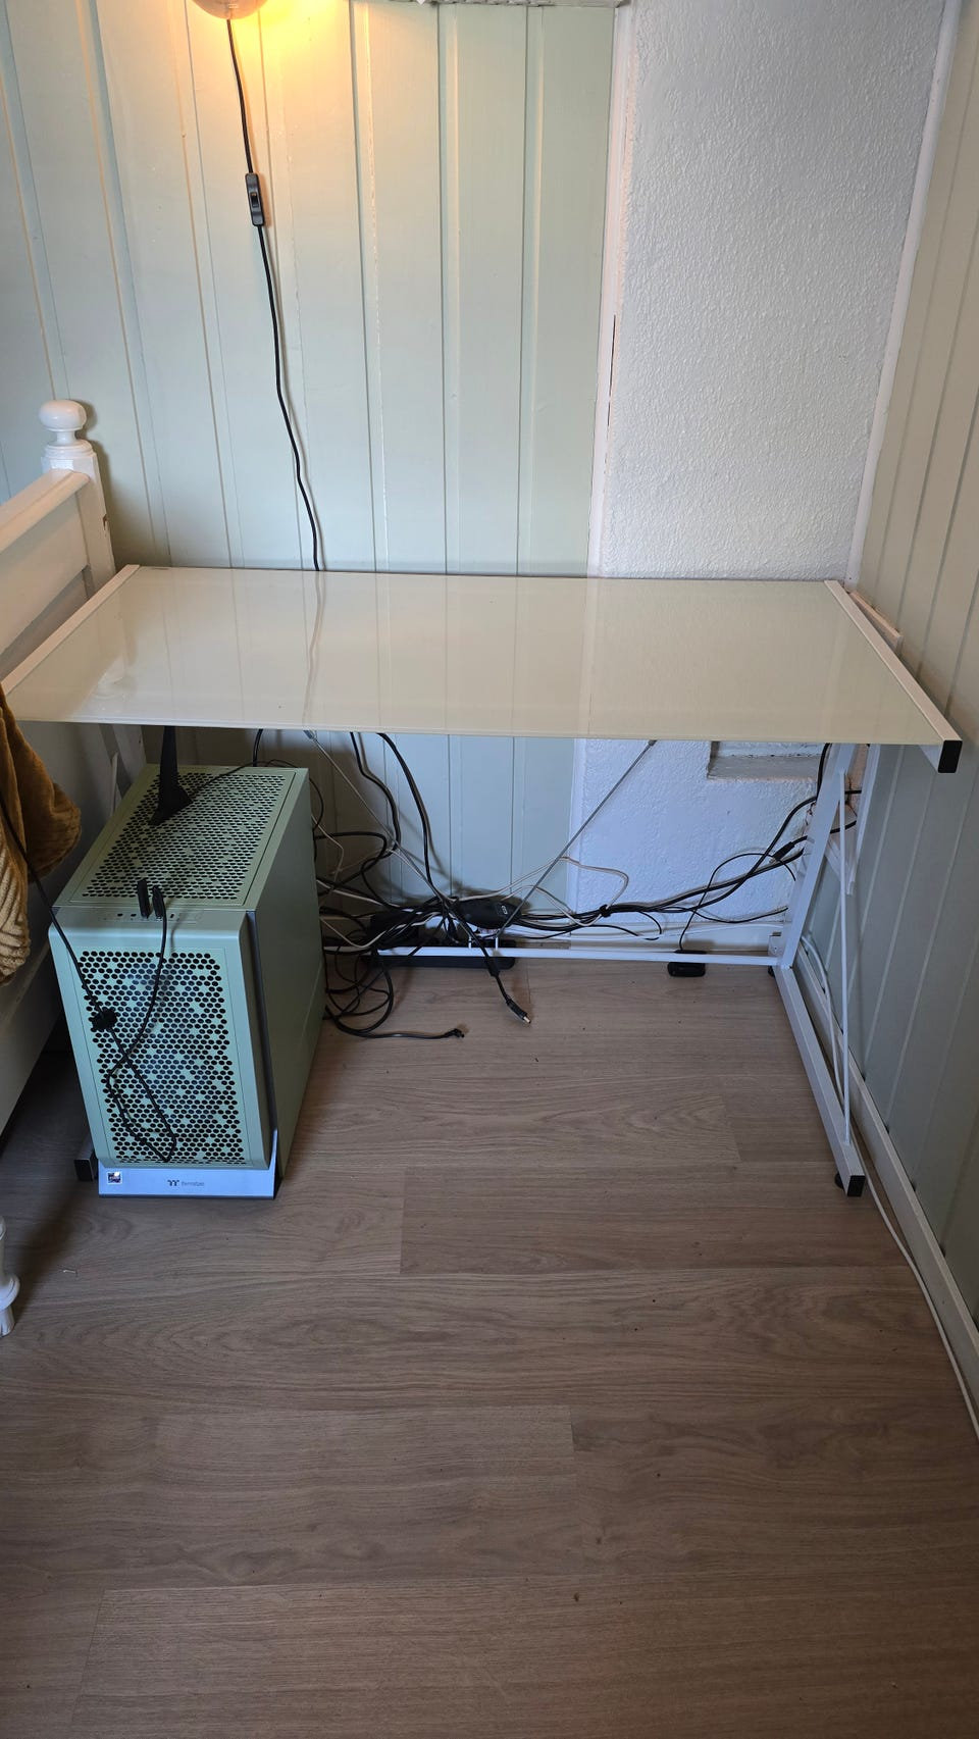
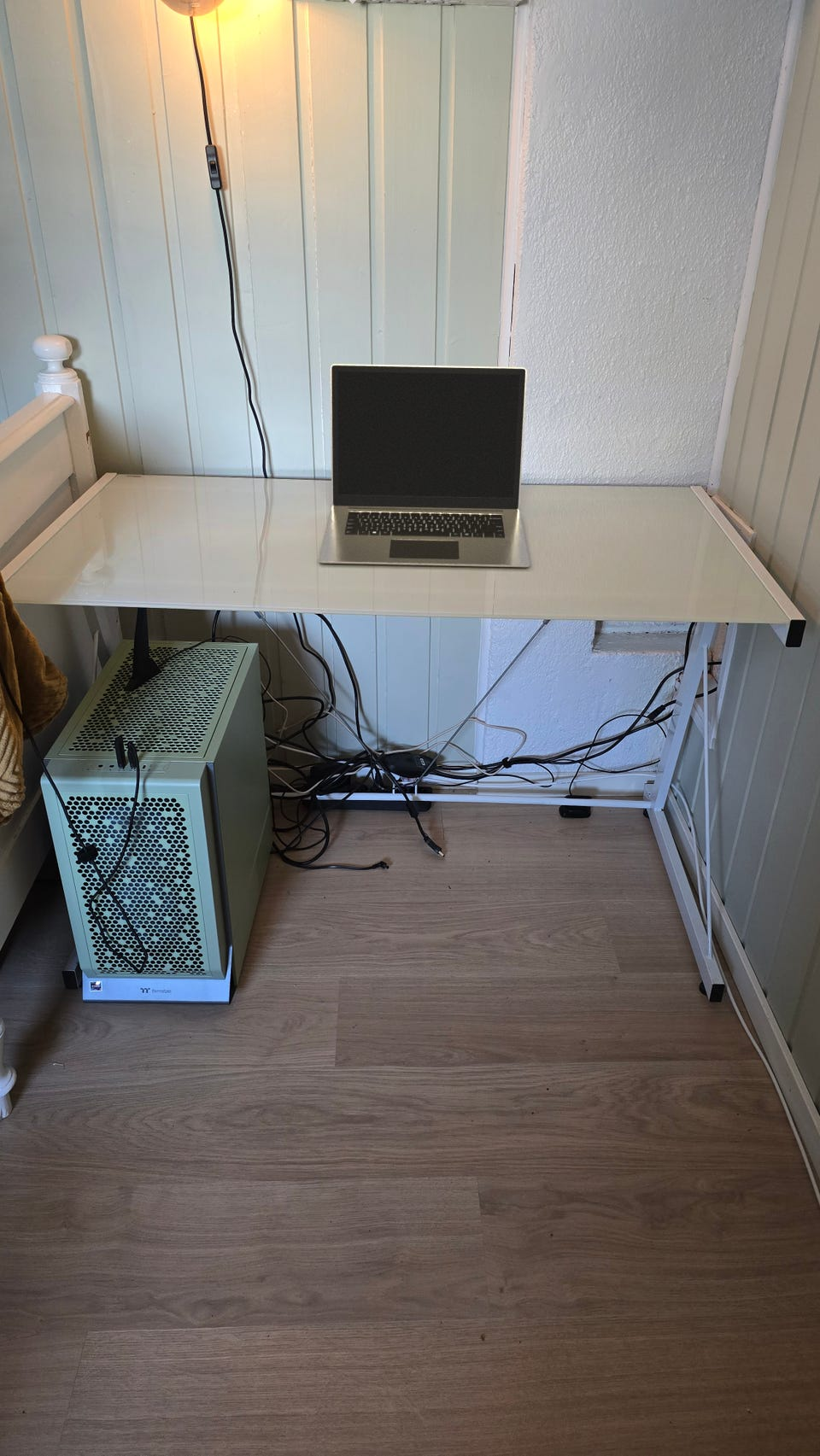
+ laptop (426, 462)
